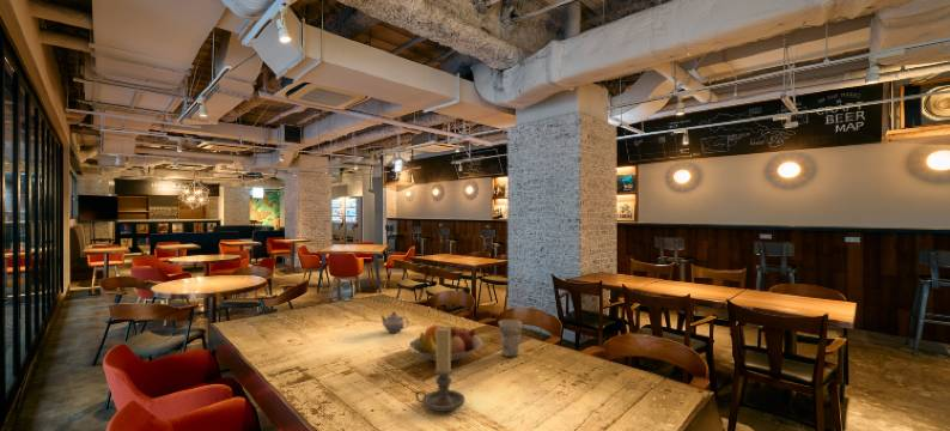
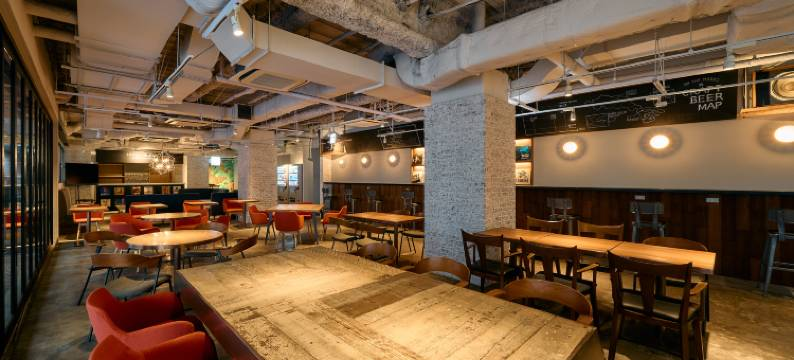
- fruit bowl (450, 339)
- teapot (394, 321)
- cup (510, 338)
- candle holder (439, 365)
